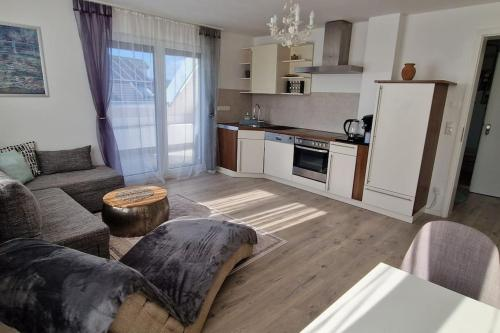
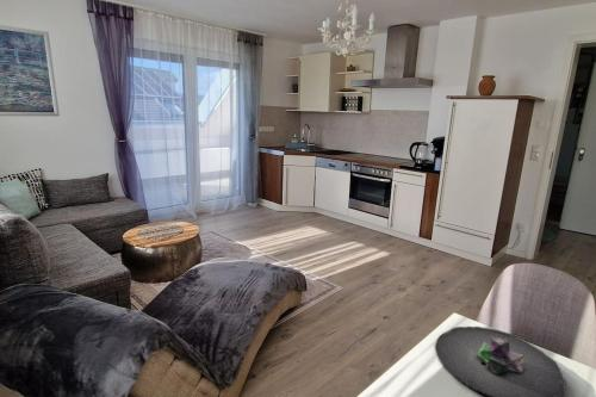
+ mineral sample (497, 349)
